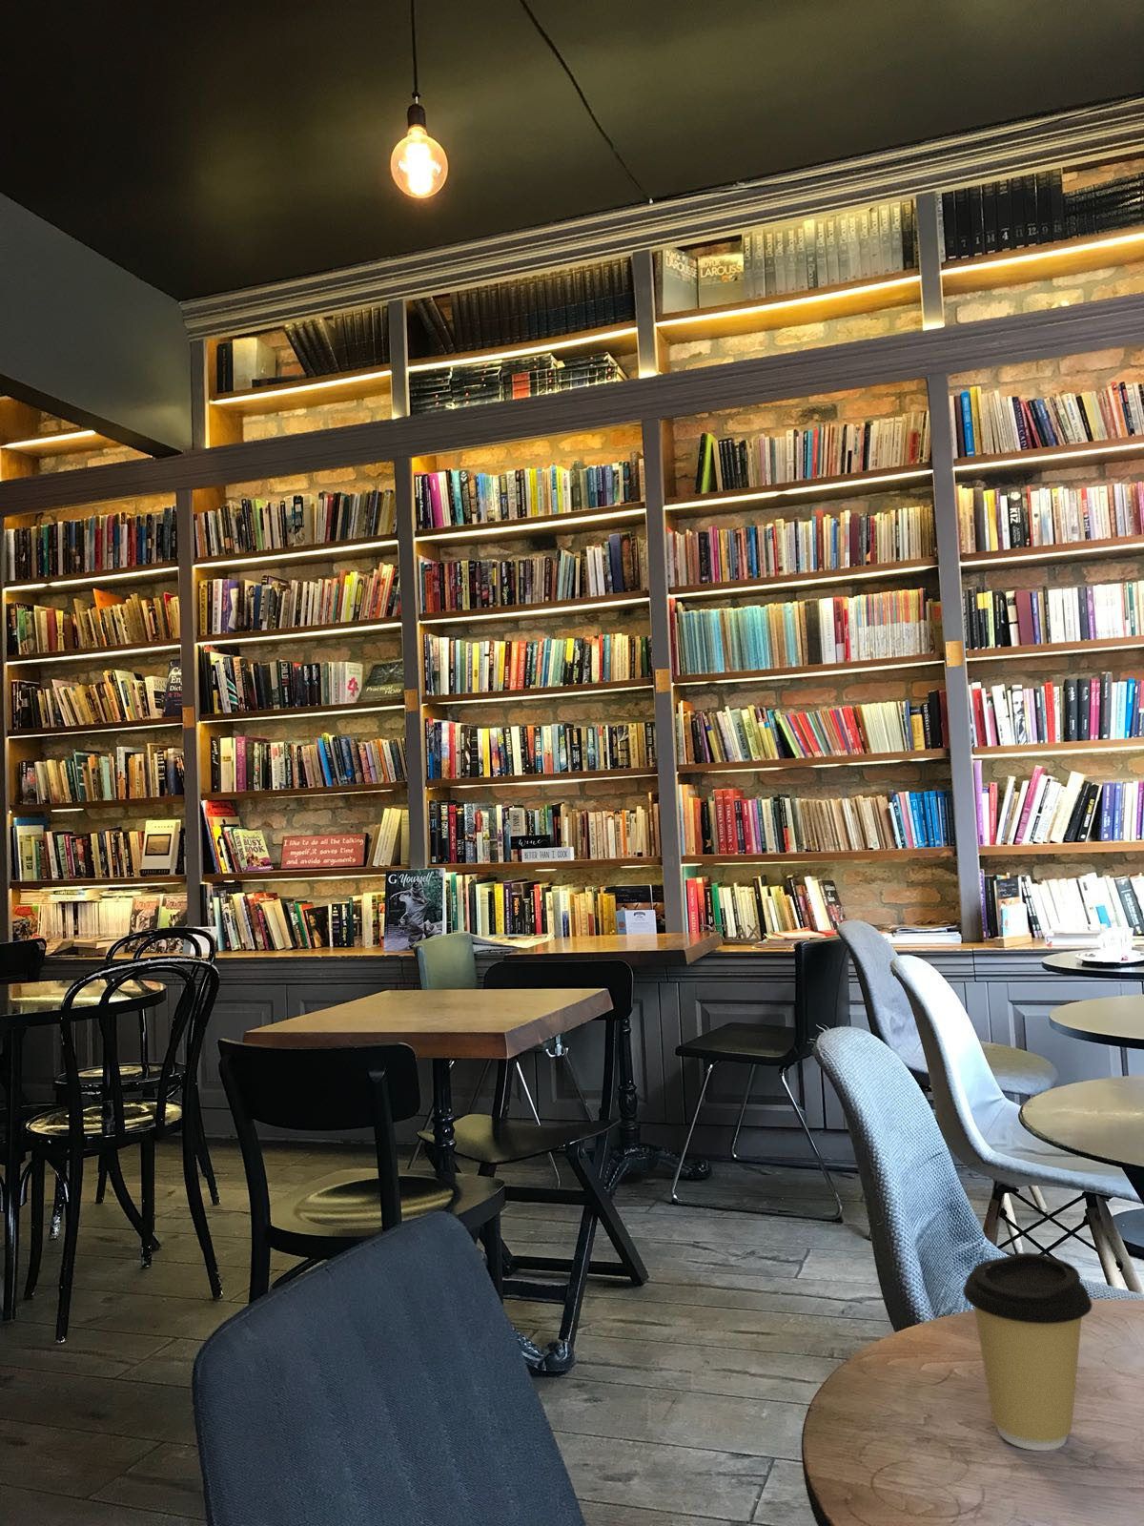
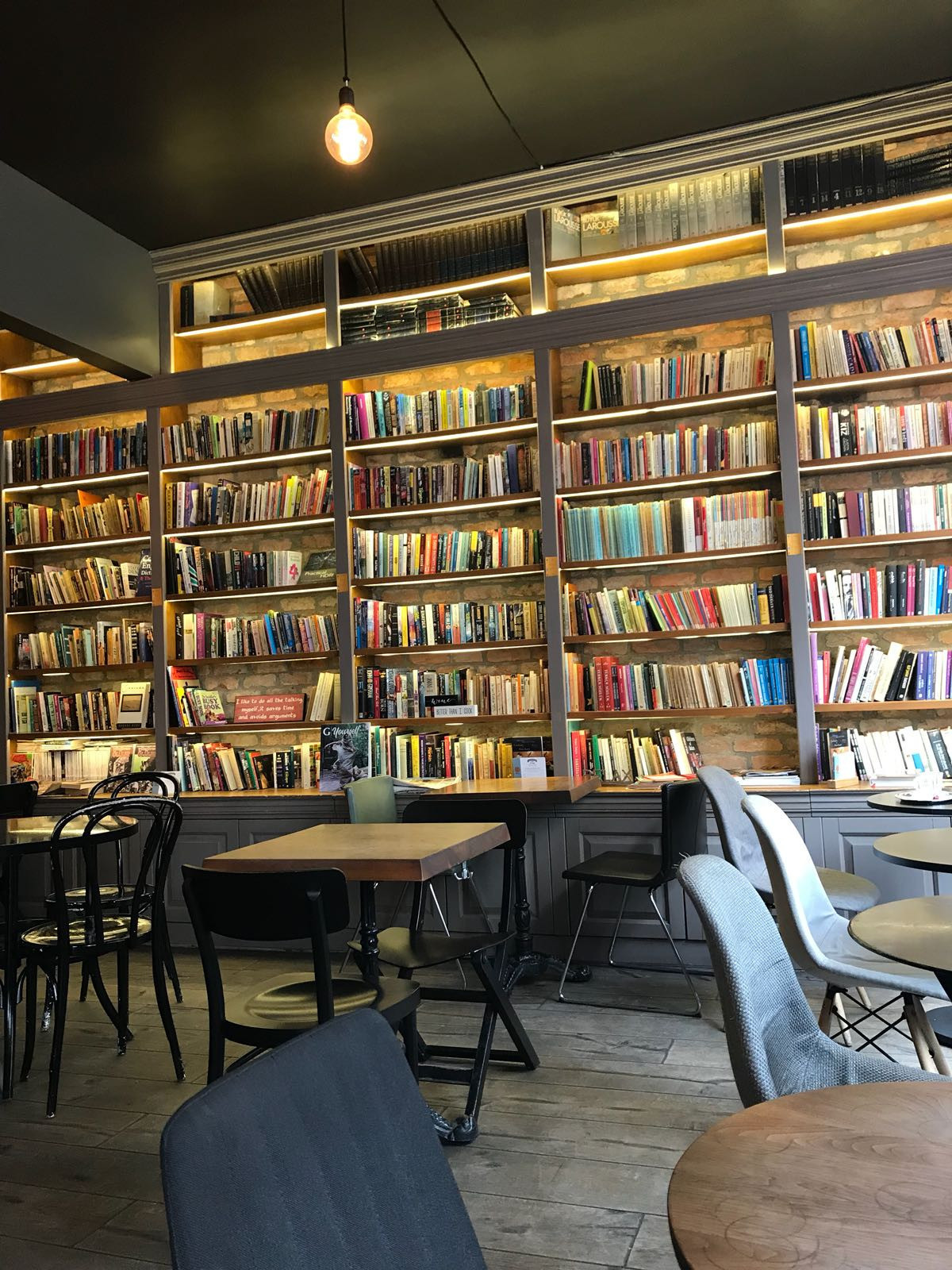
- coffee cup (1027, 1351)
